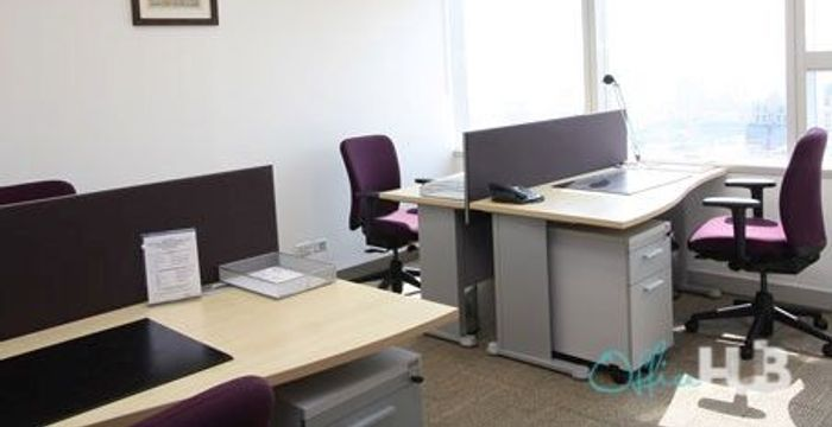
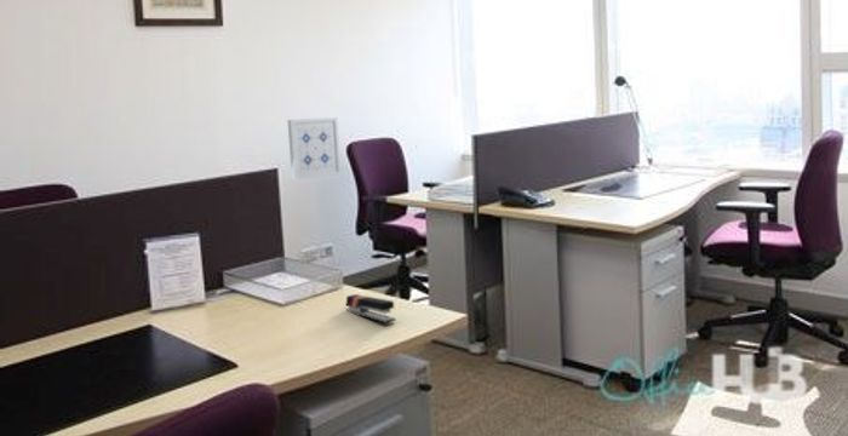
+ wall art (315, 148)
+ stapler (368, 306)
